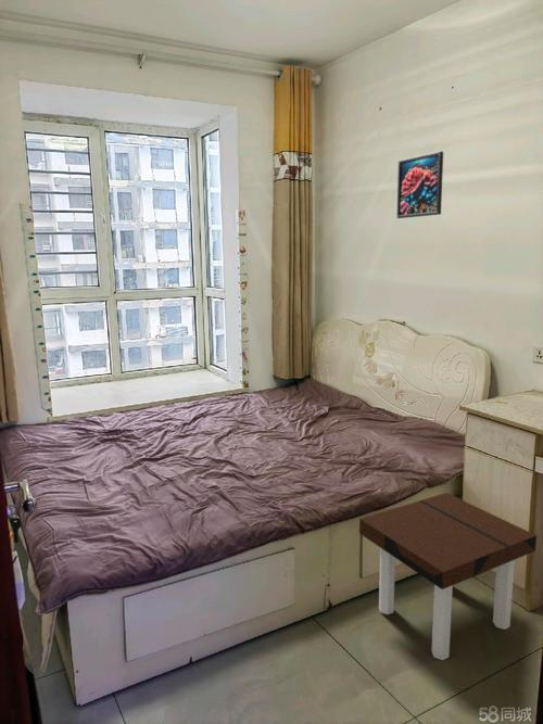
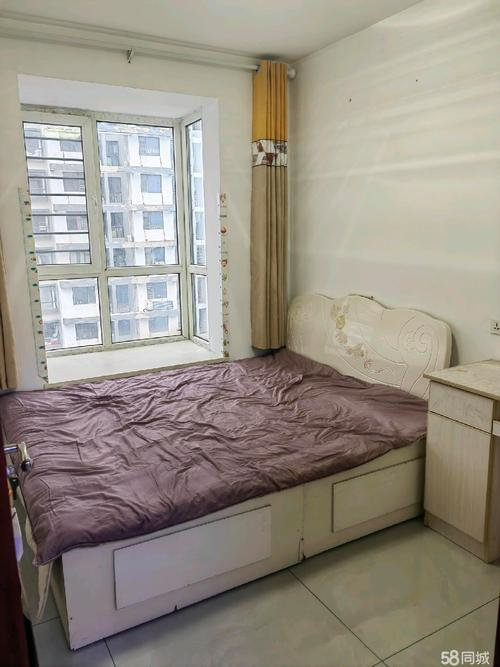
- side table (442, 572)
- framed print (418, 186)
